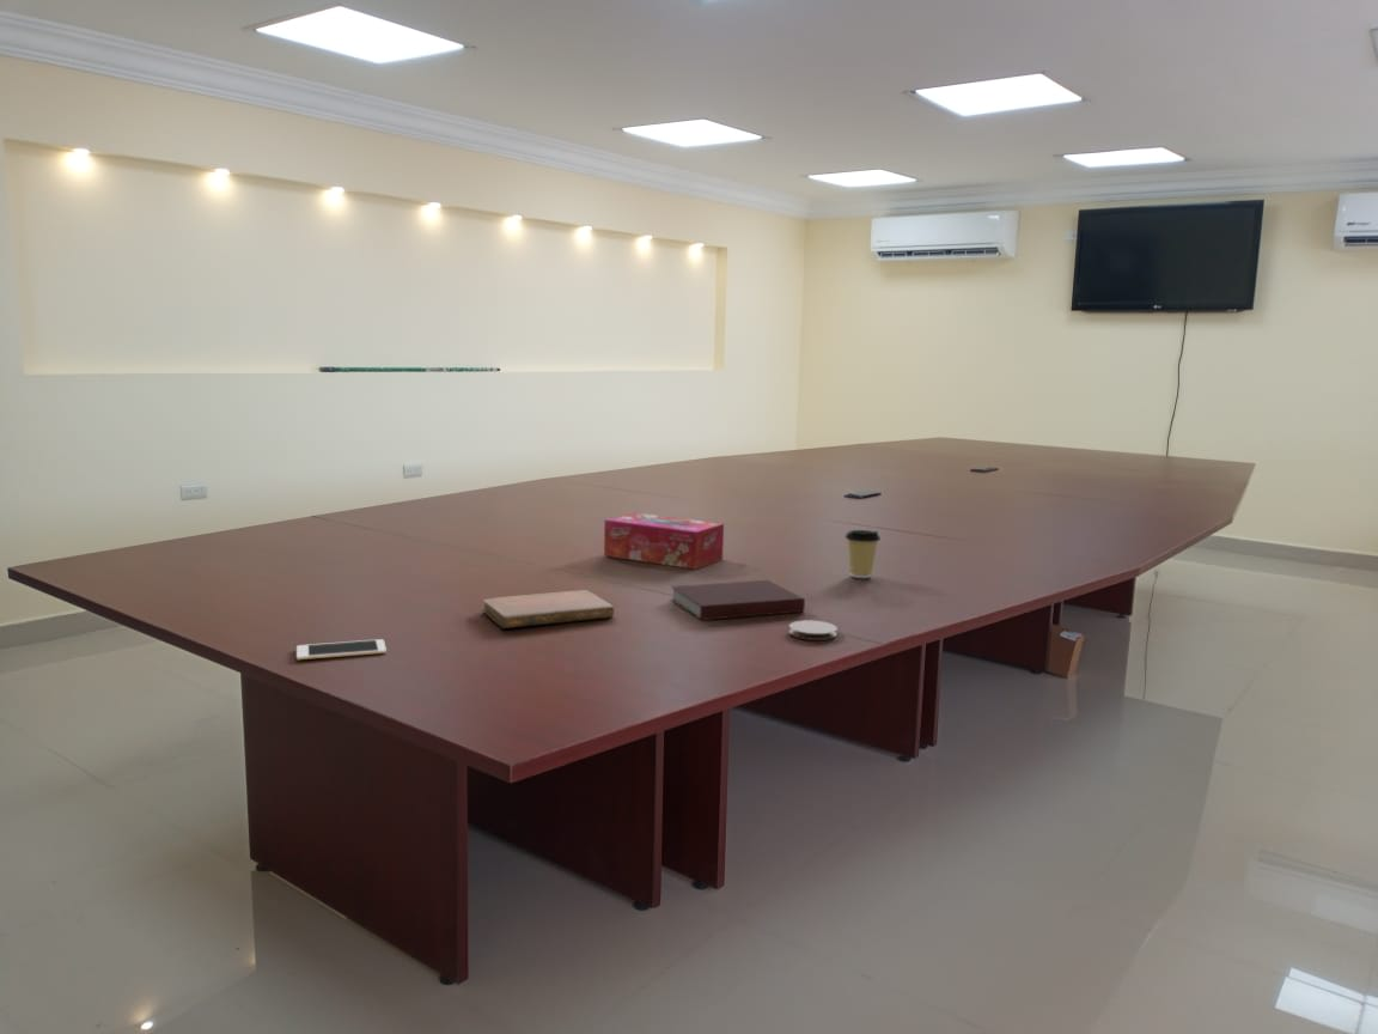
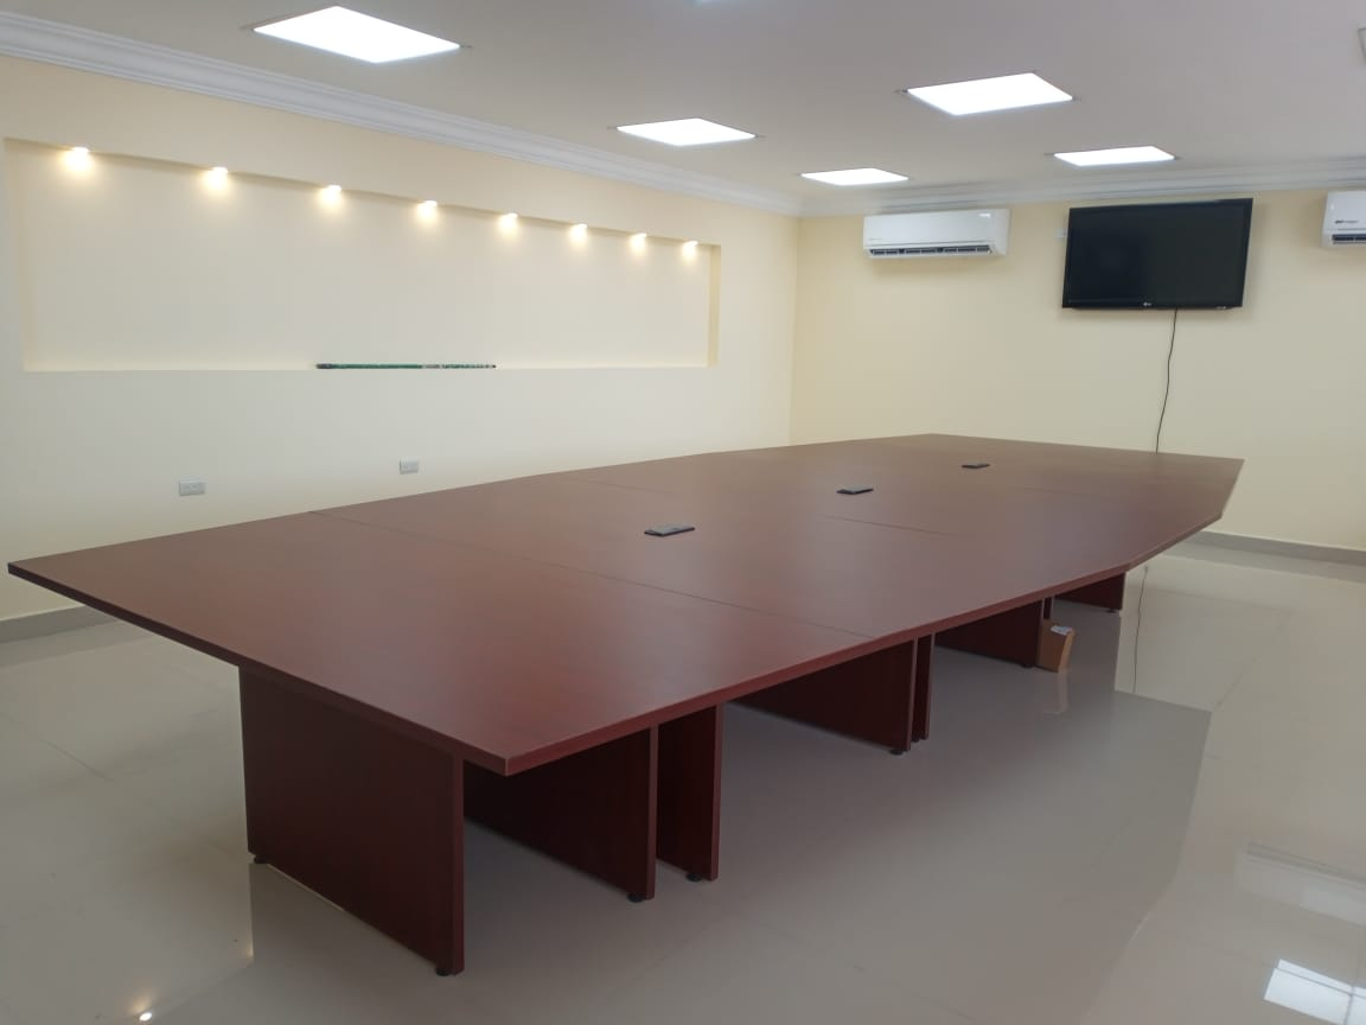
- coaster (812, 629)
- notebook (736, 598)
- cell phone (341, 649)
- coffee cup (861, 553)
- tissue box (663, 540)
- notebook (547, 608)
